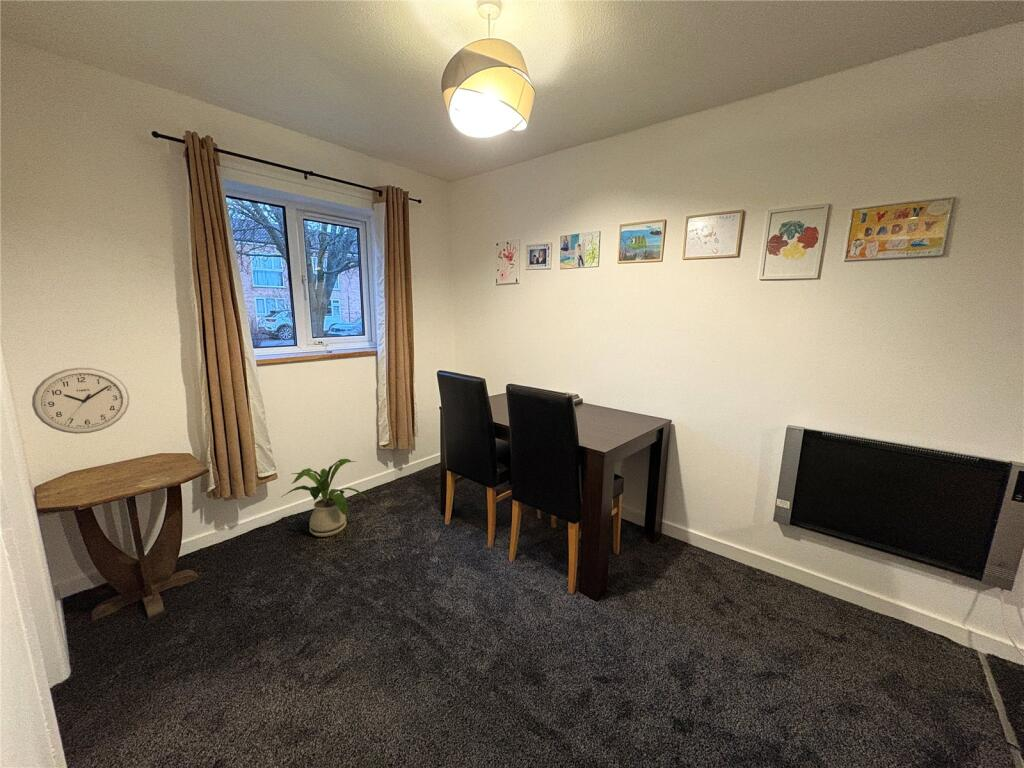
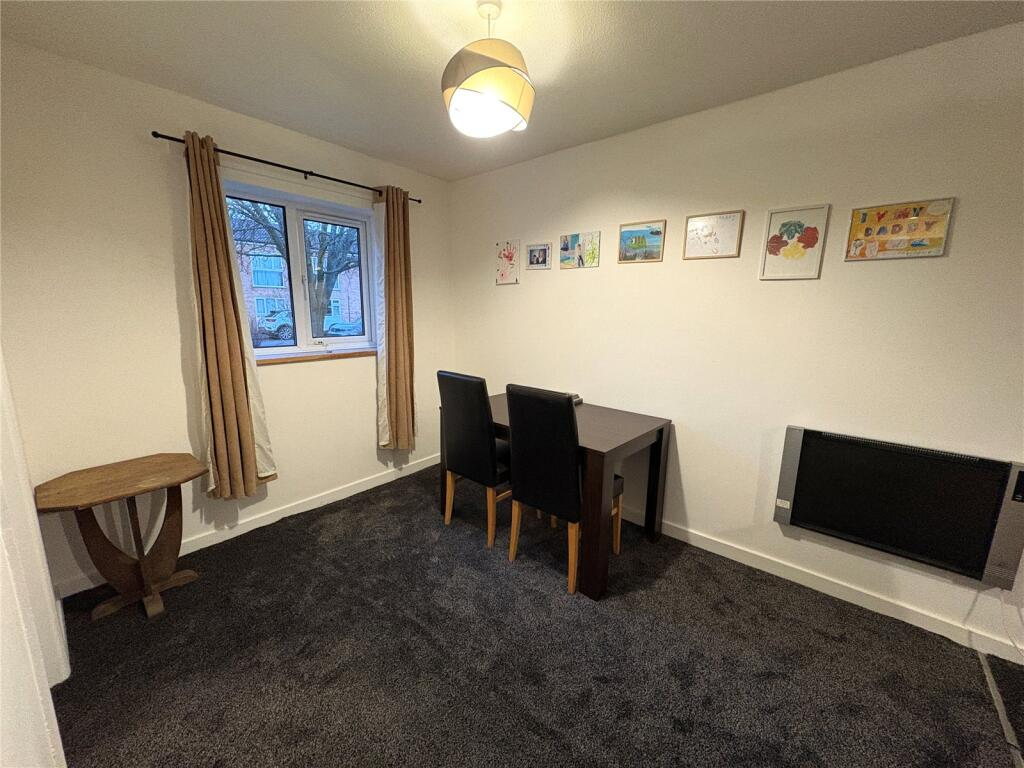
- house plant (324, 490)
- wall clock (83, 400)
